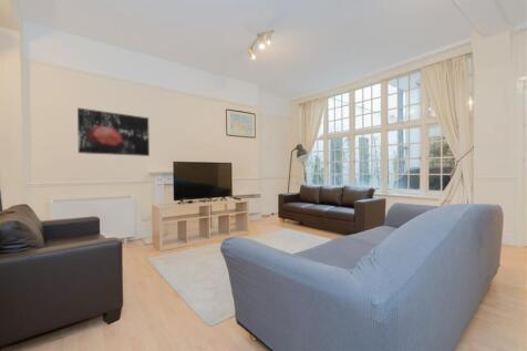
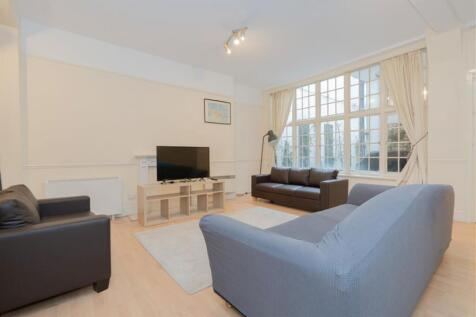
- wall art (116, 134)
